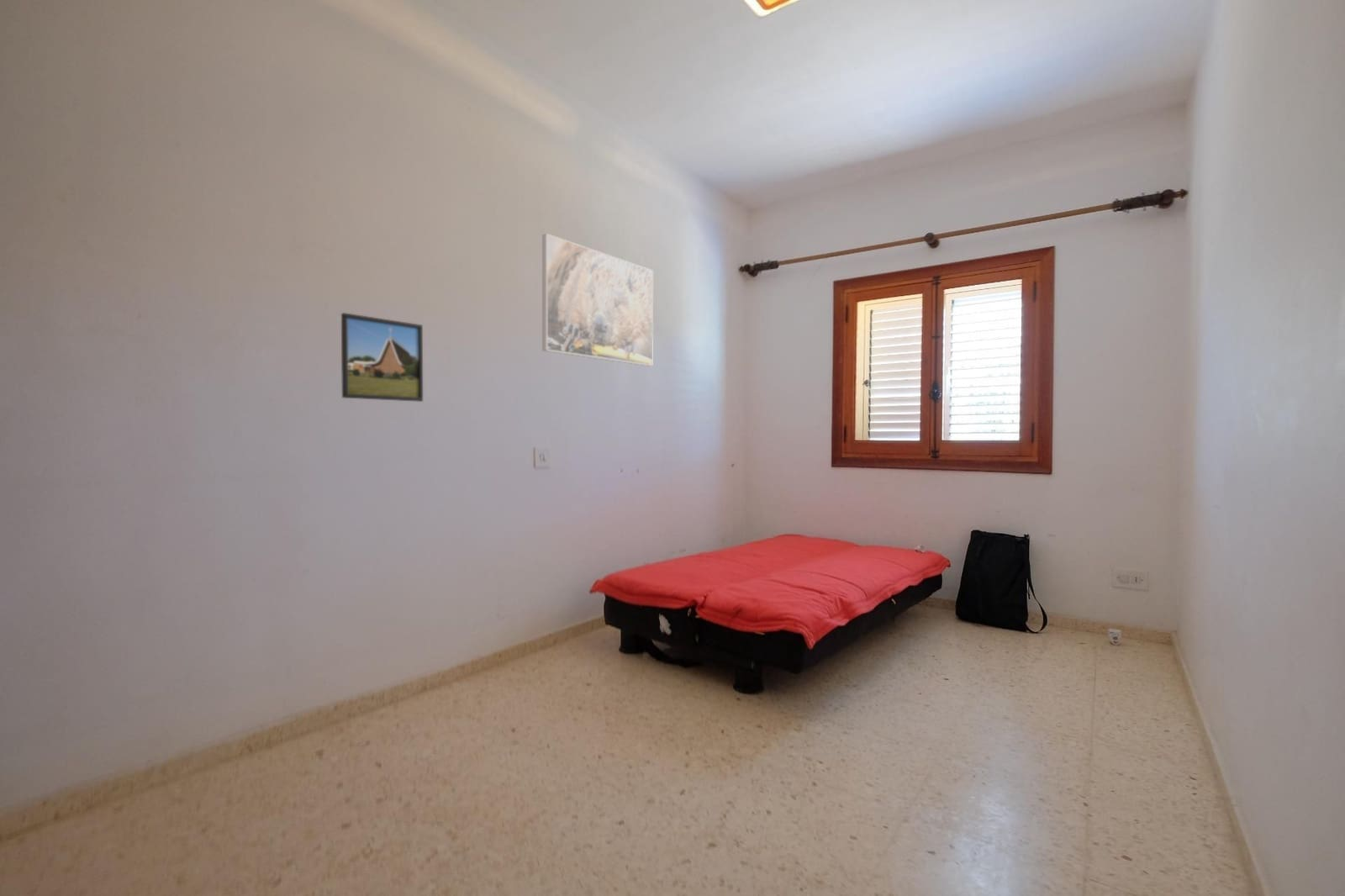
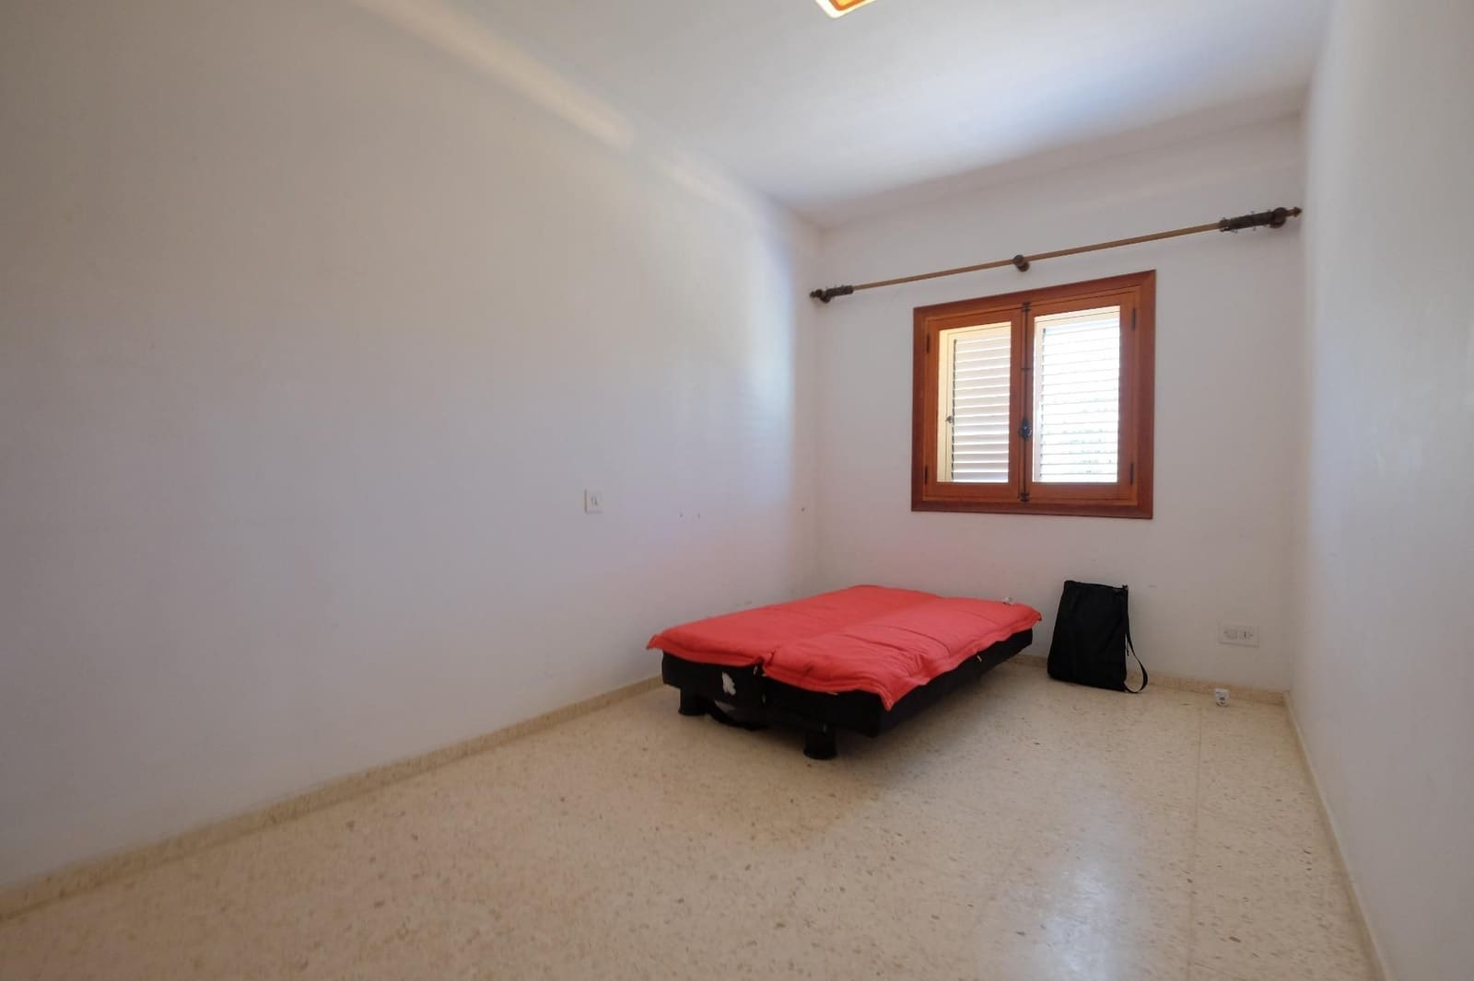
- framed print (384, 359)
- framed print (603, 307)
